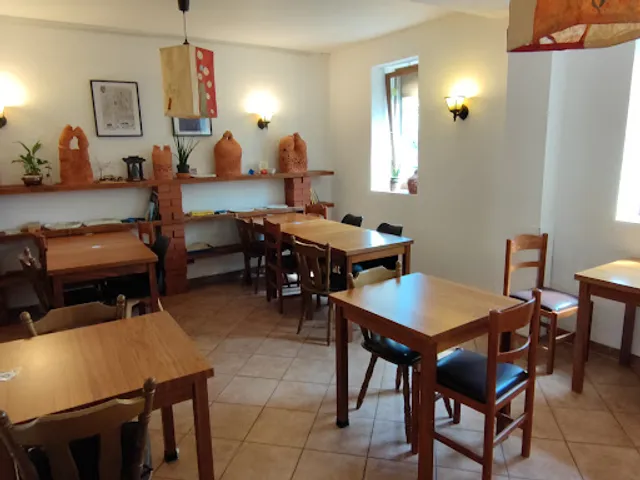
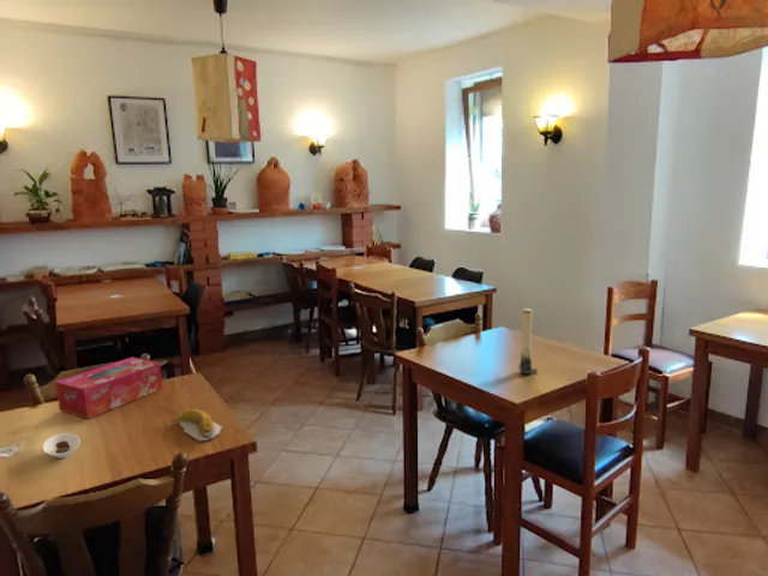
+ candle (529, 341)
+ saucer (61, 446)
+ tissue box (112, 385)
+ banana (196, 421)
